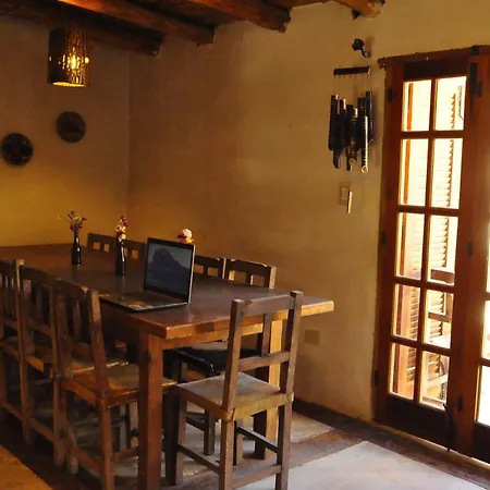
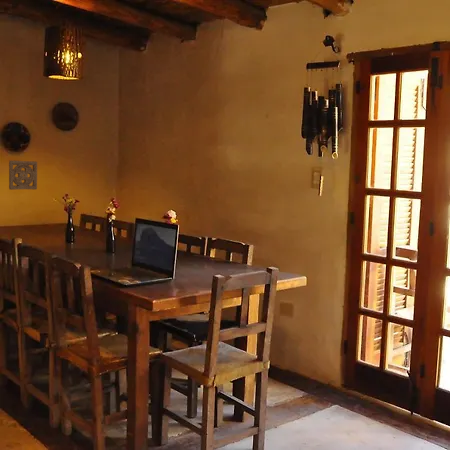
+ wall ornament (22, 175)
